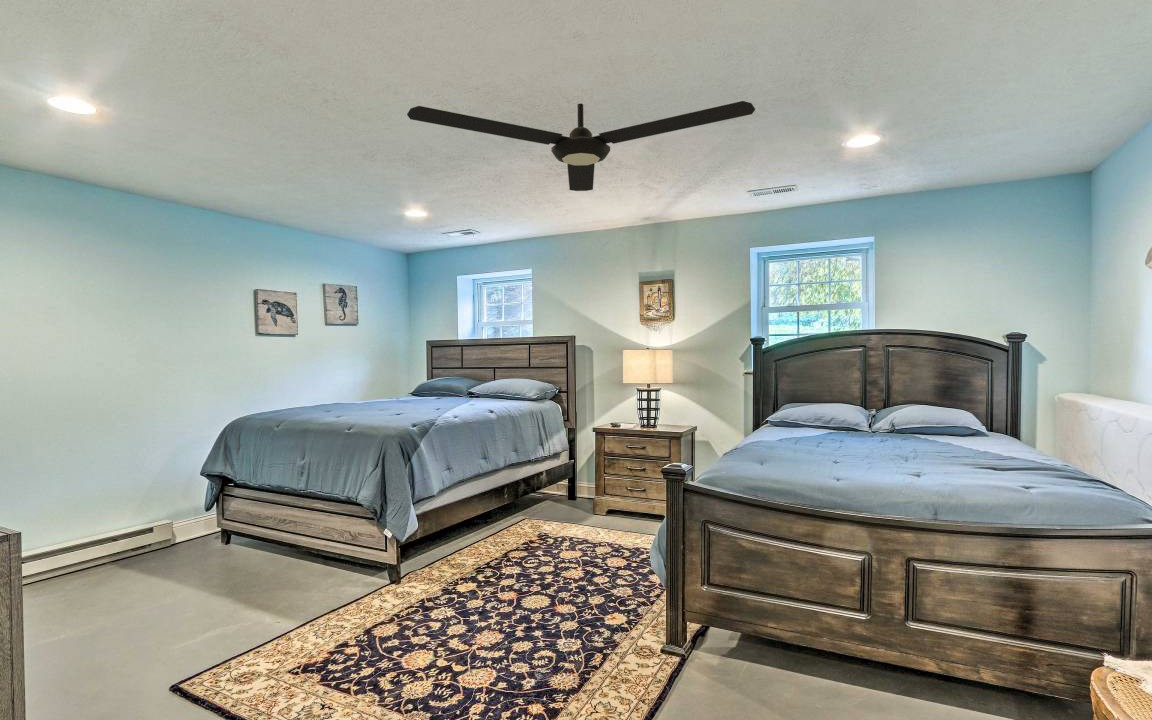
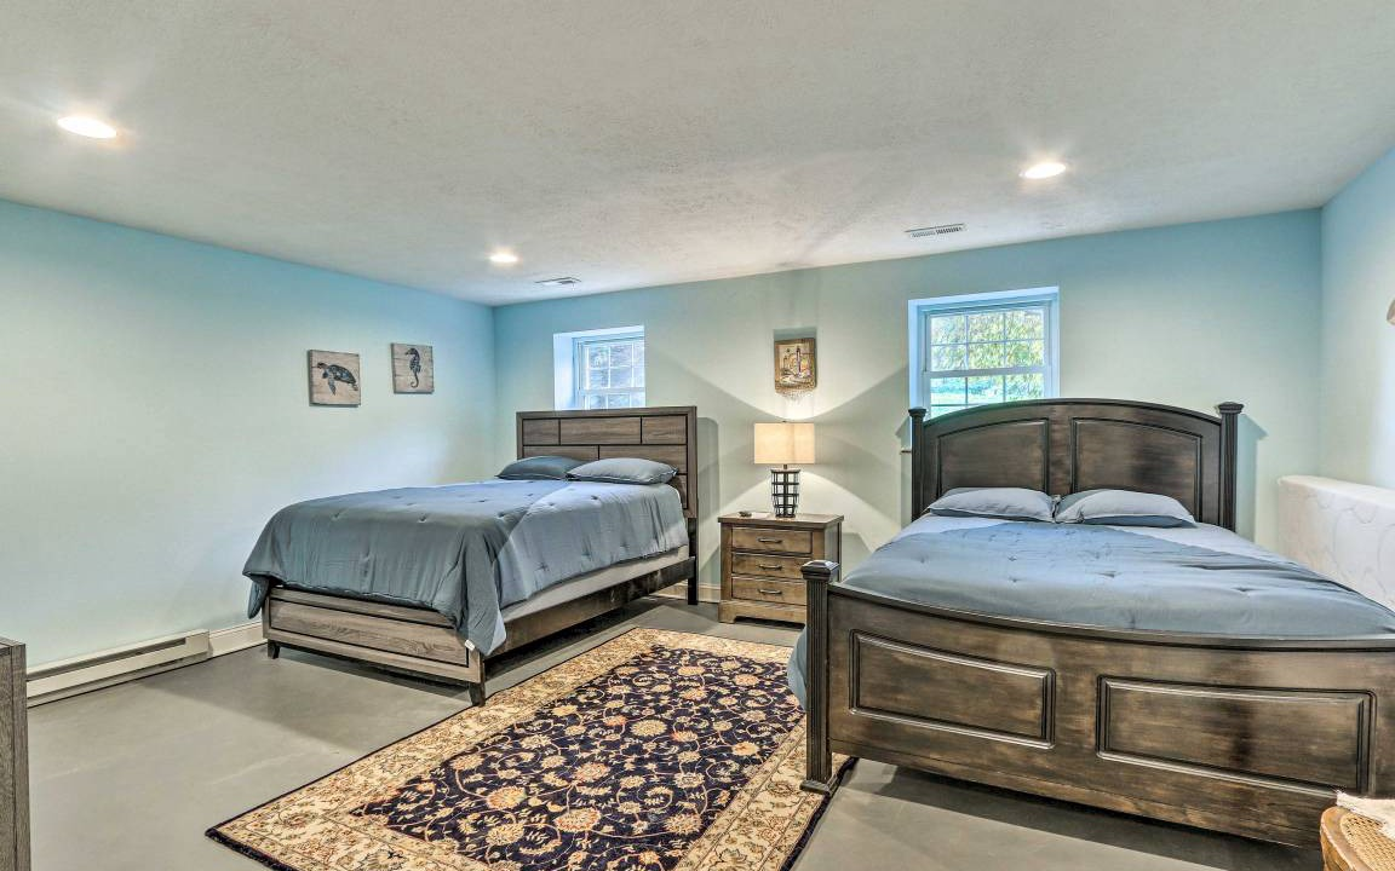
- ceiling fan (580, 146)
